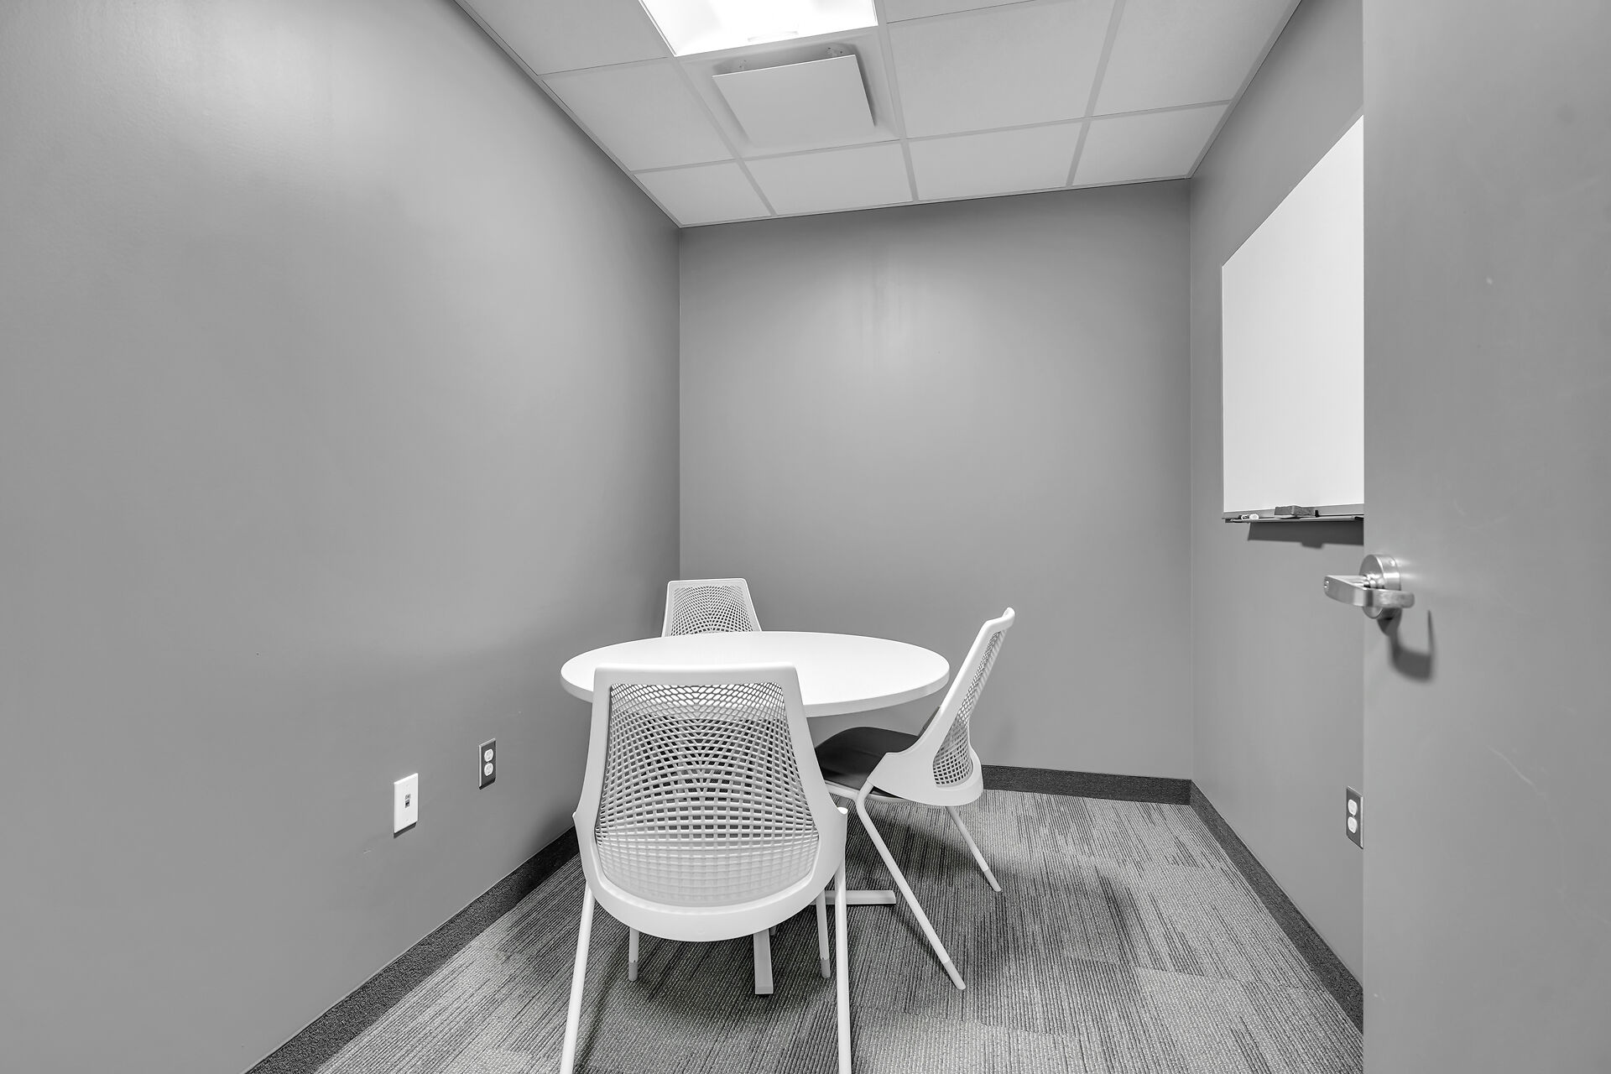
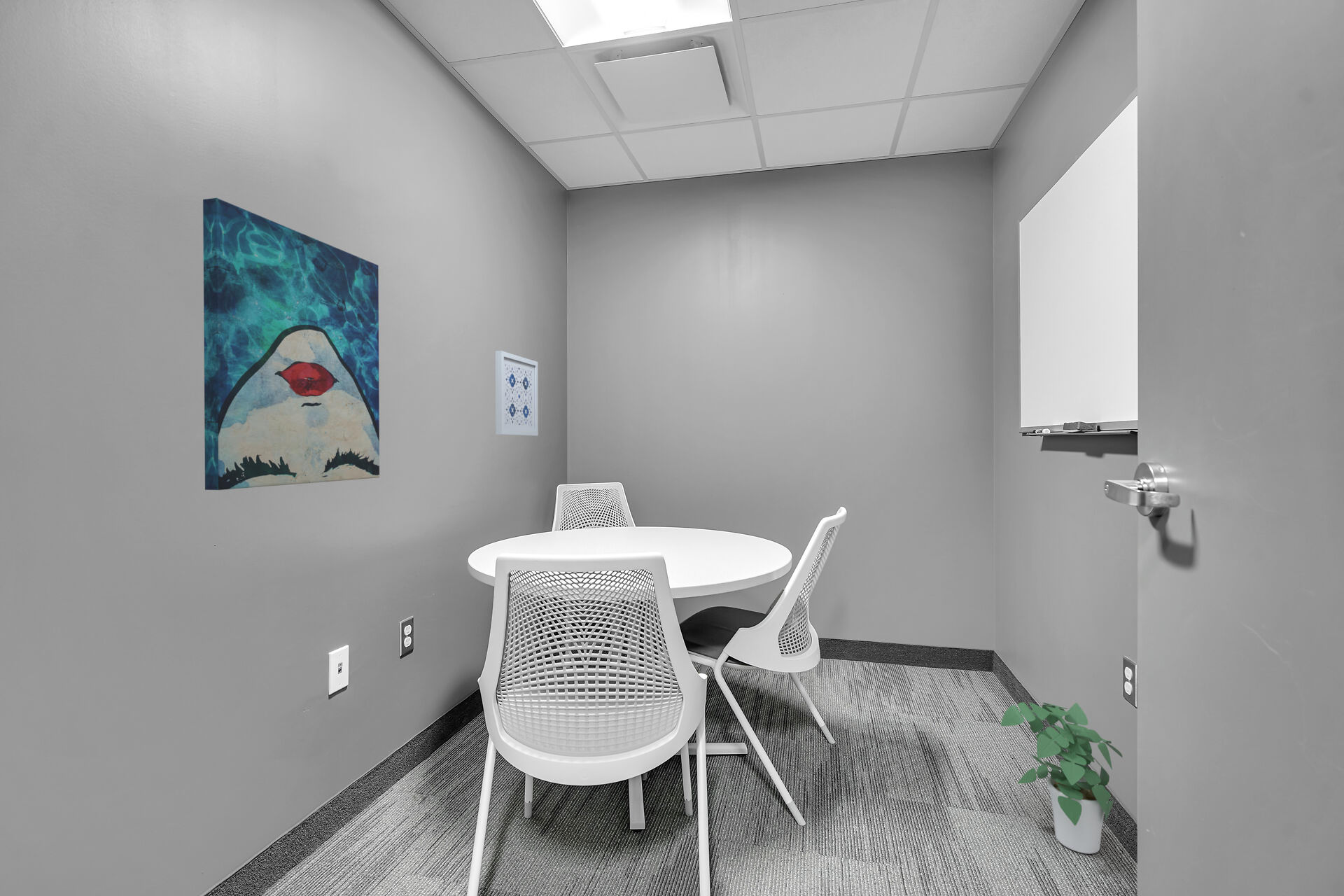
+ wall art (518, 396)
+ potted plant (1063, 773)
+ wall art (305, 360)
